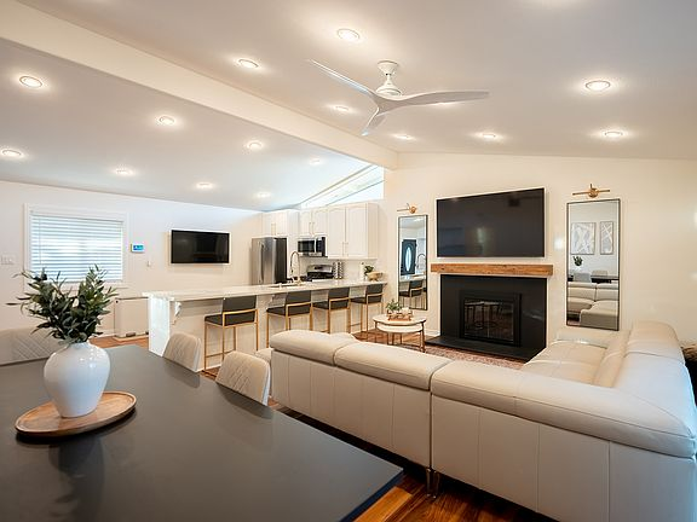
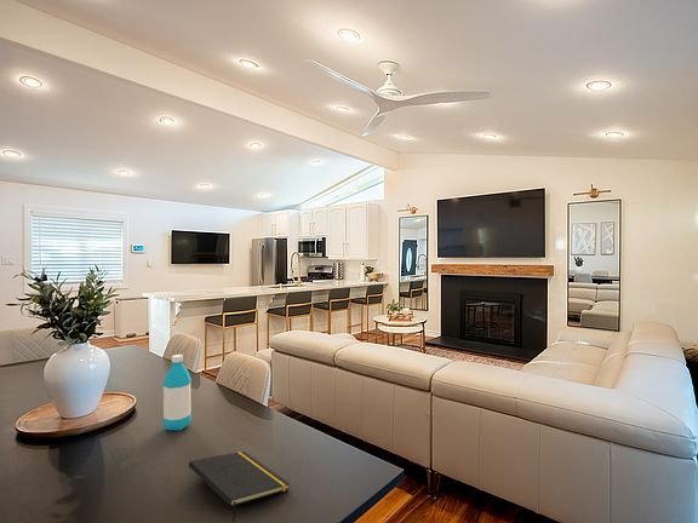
+ water bottle (177, 391)
+ notepad (238, 475)
